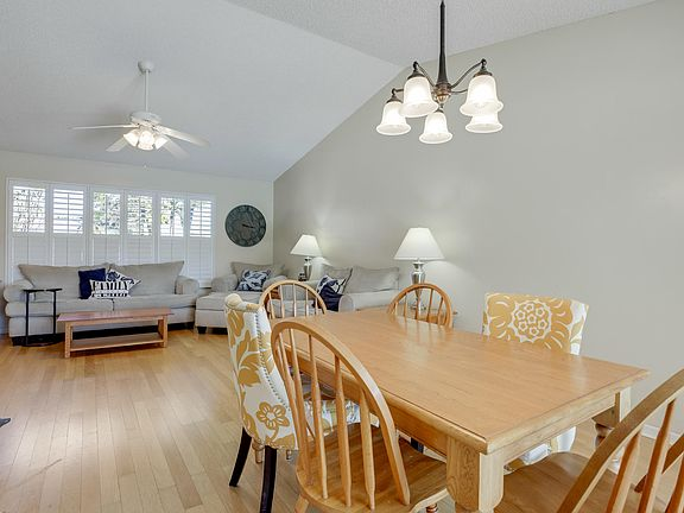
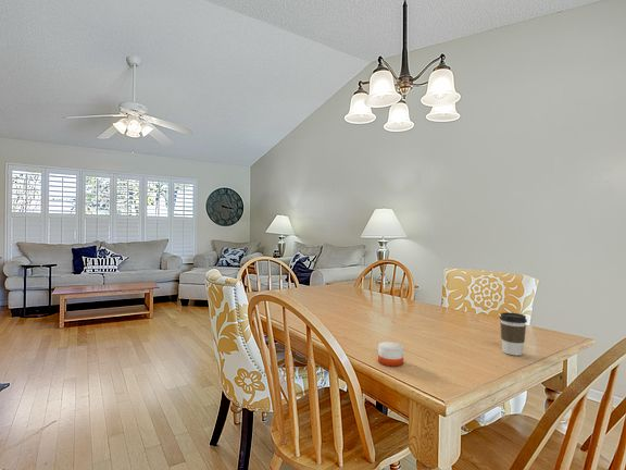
+ candle (390, 344)
+ coffee cup (512, 333)
